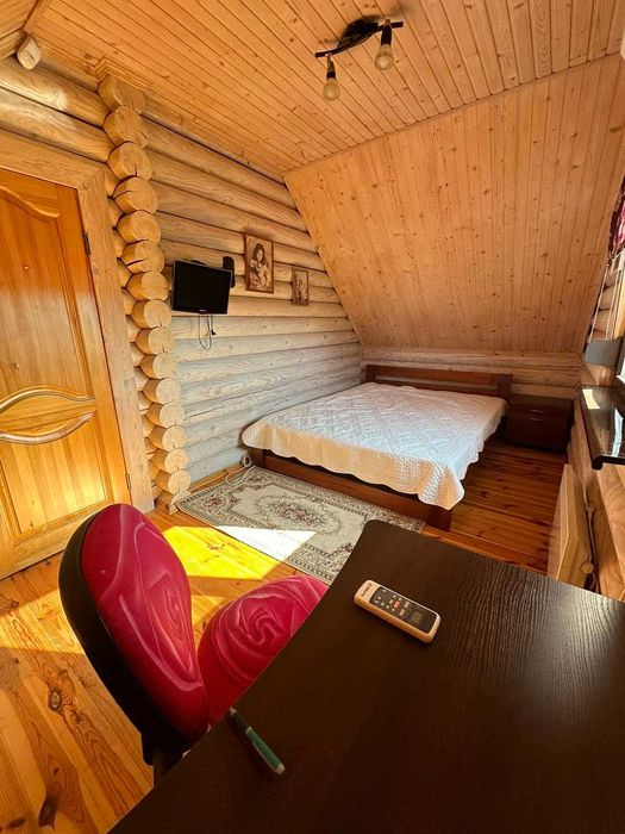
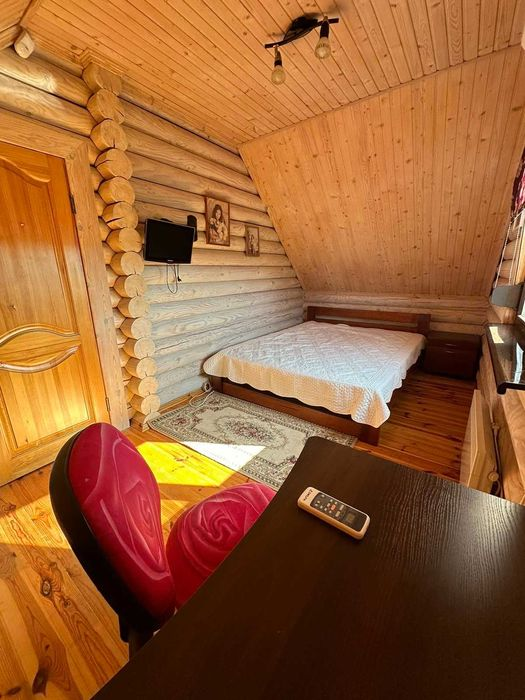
- pen (255, 739)
